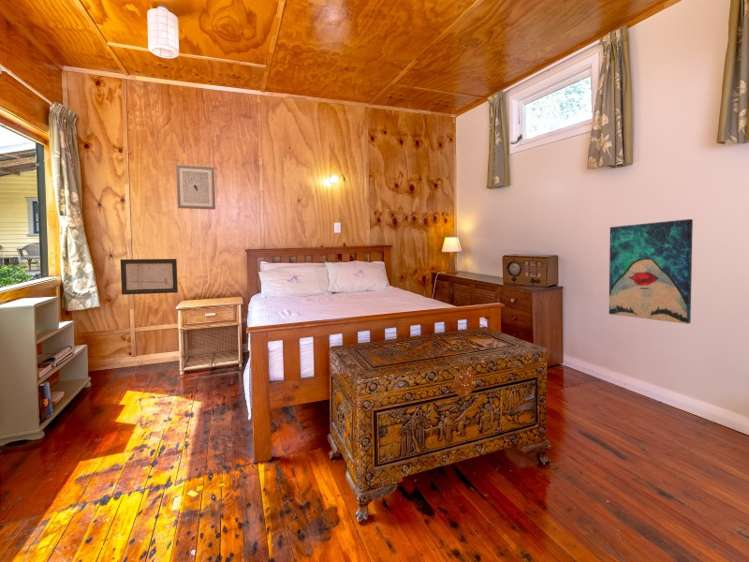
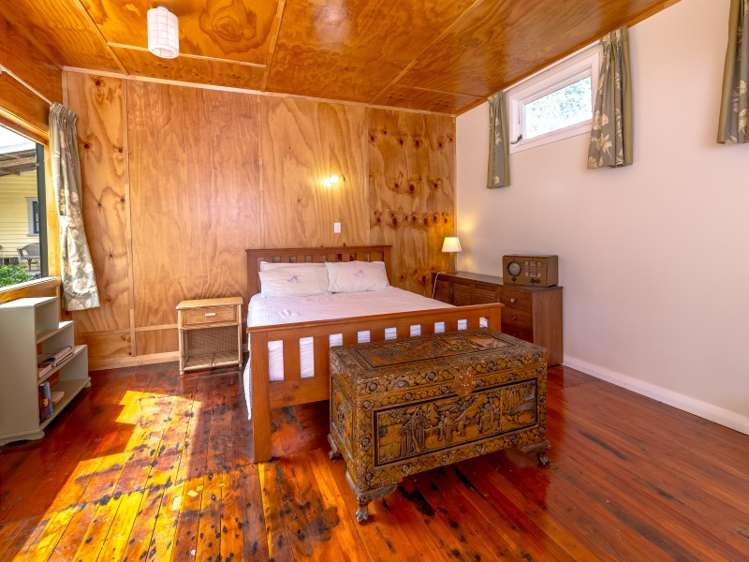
- wall art (196, 187)
- wall art (646, 271)
- wall art (149, 276)
